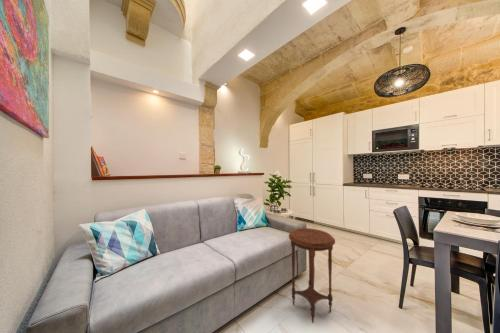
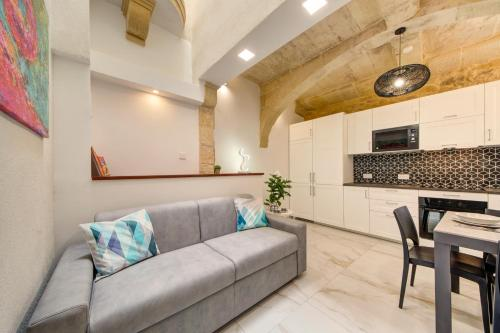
- side table (311, 271)
